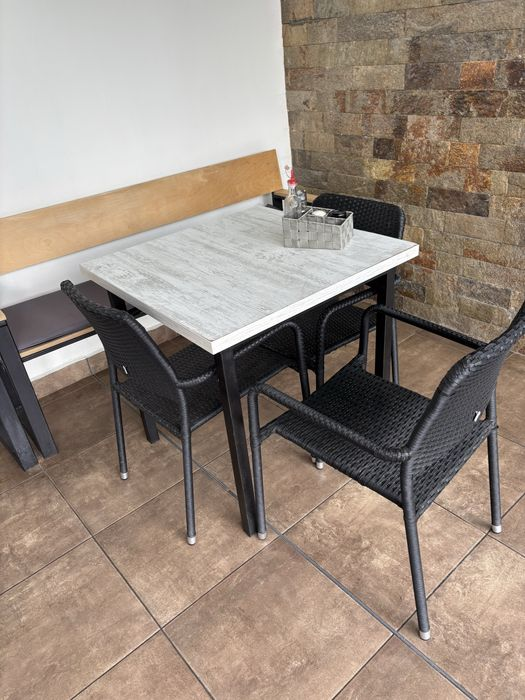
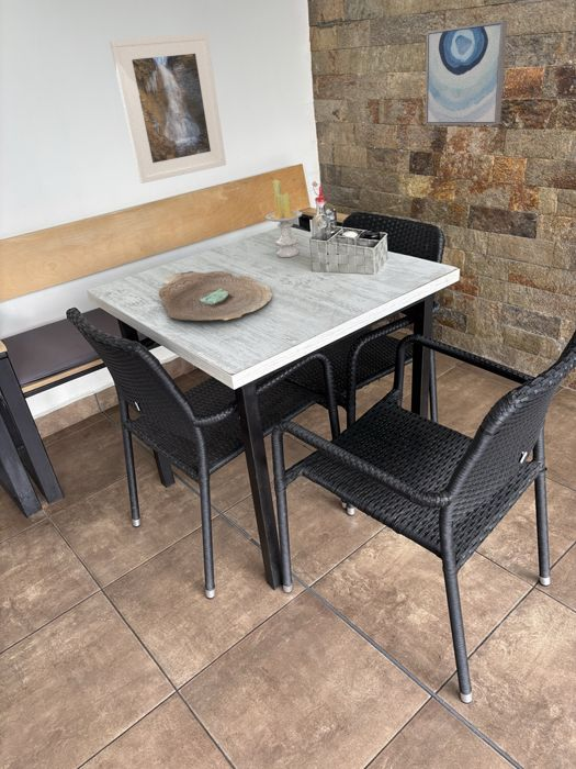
+ wall art (462, 77)
+ candle (284, 218)
+ decorative bowl (213, 292)
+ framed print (172, 108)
